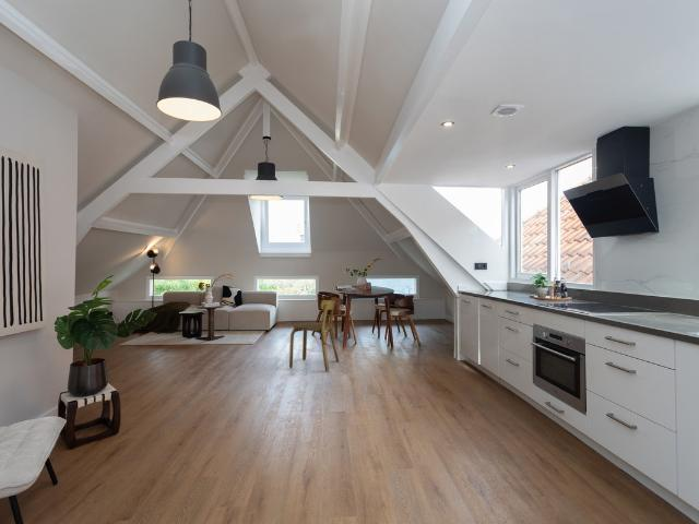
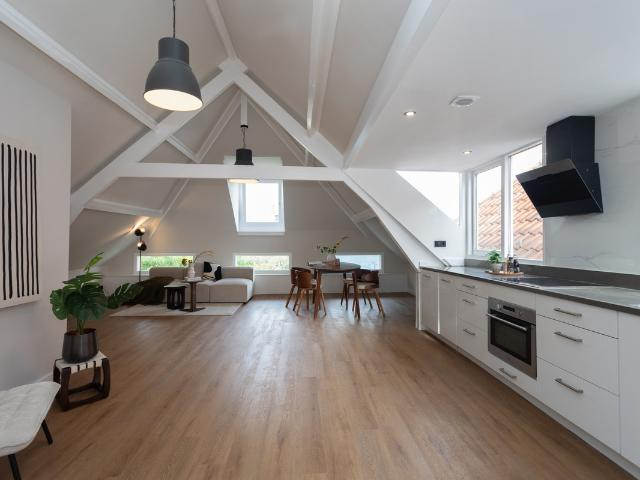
- chair (315, 331)
